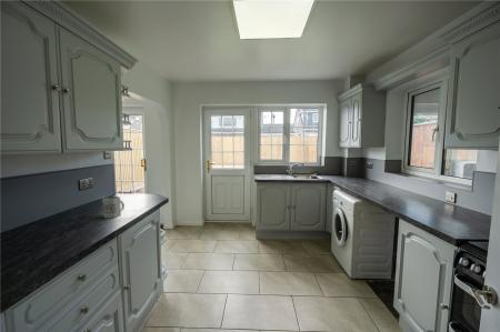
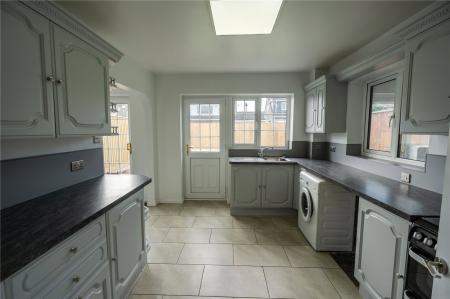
- mug (112, 207)
